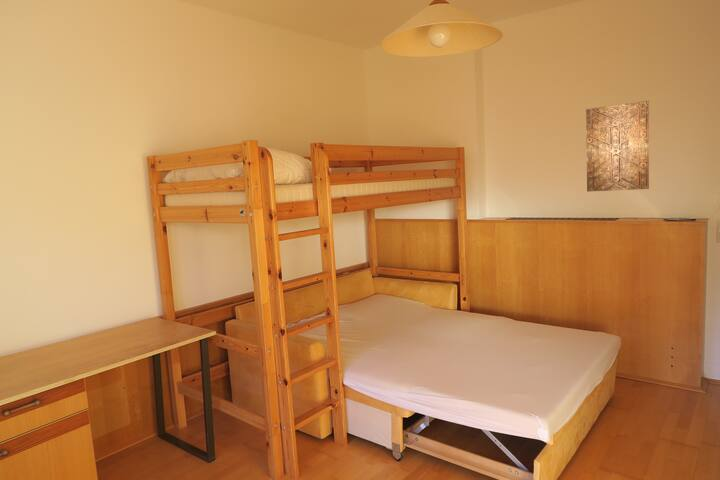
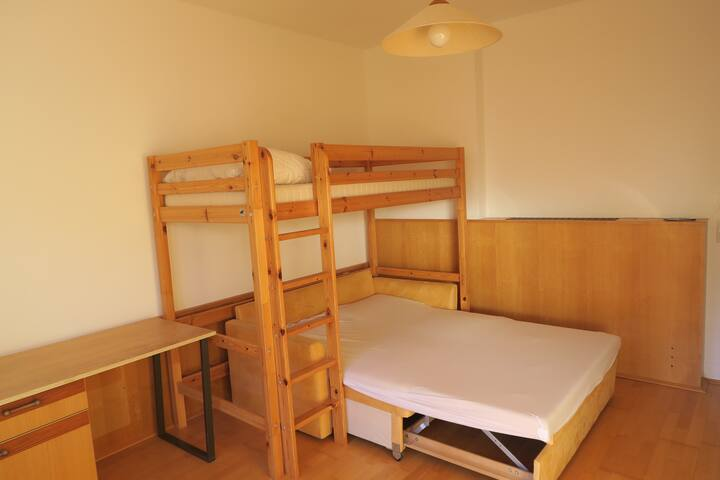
- wall art (616, 148)
